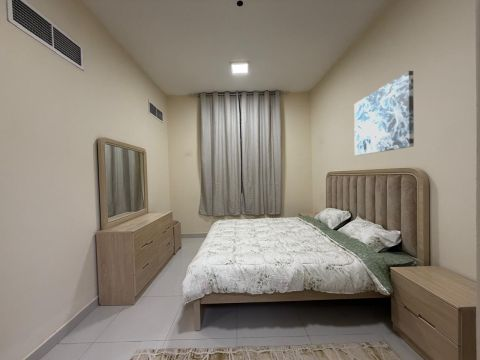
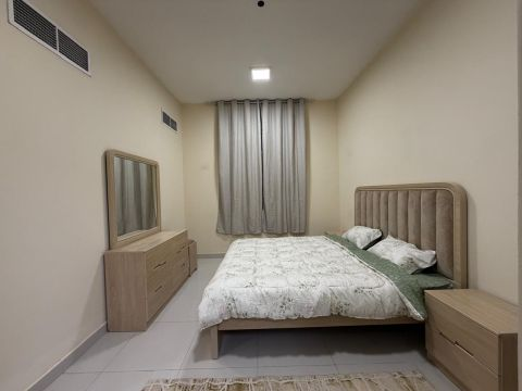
- wall art (378, 121)
